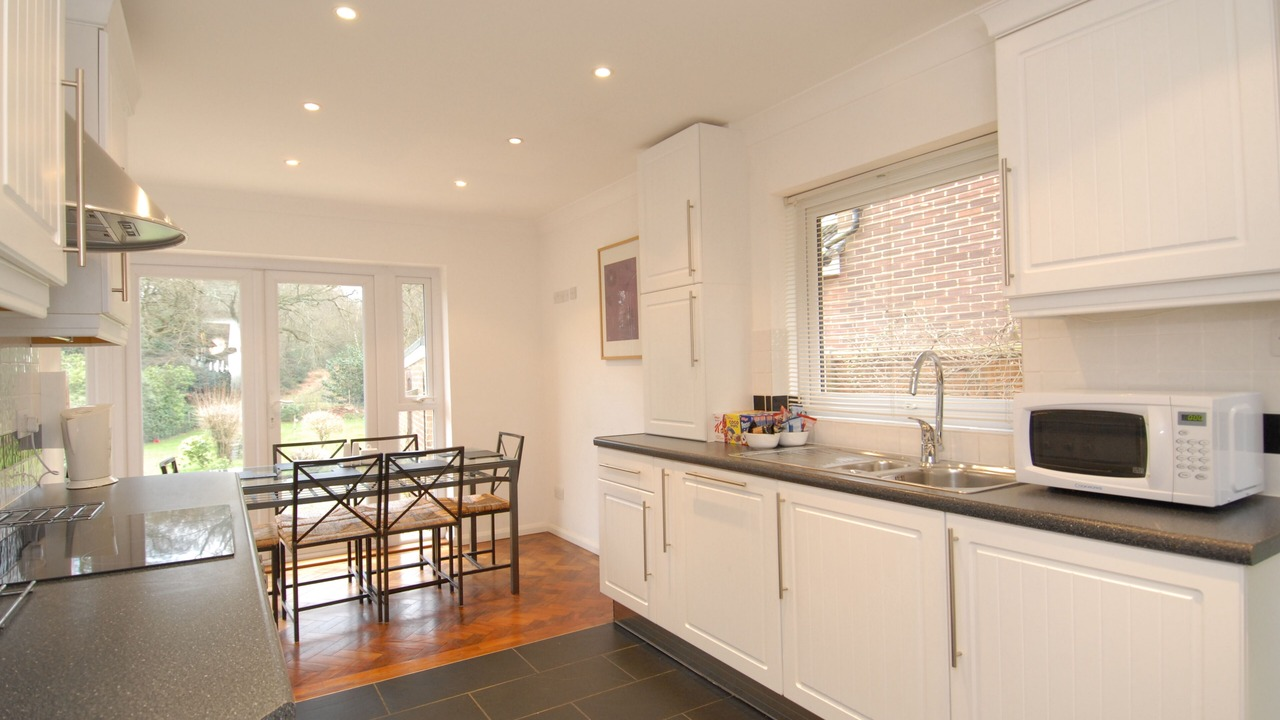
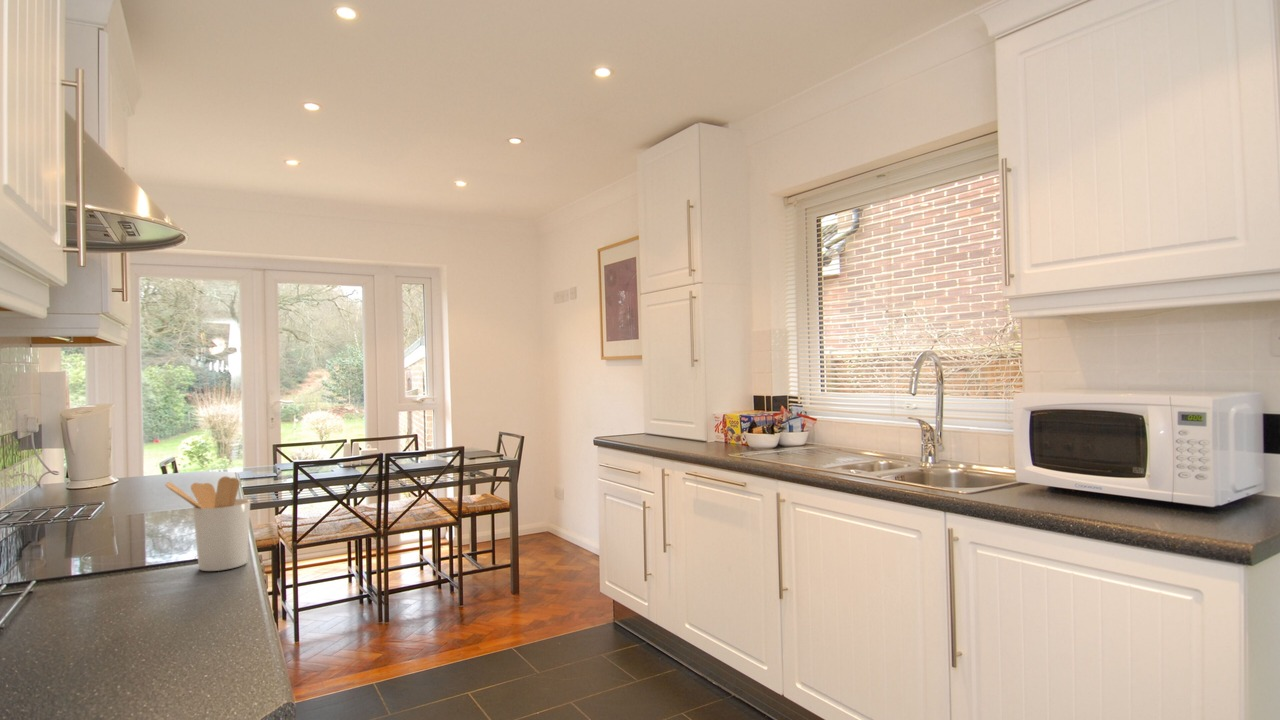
+ utensil holder (207, 521)
